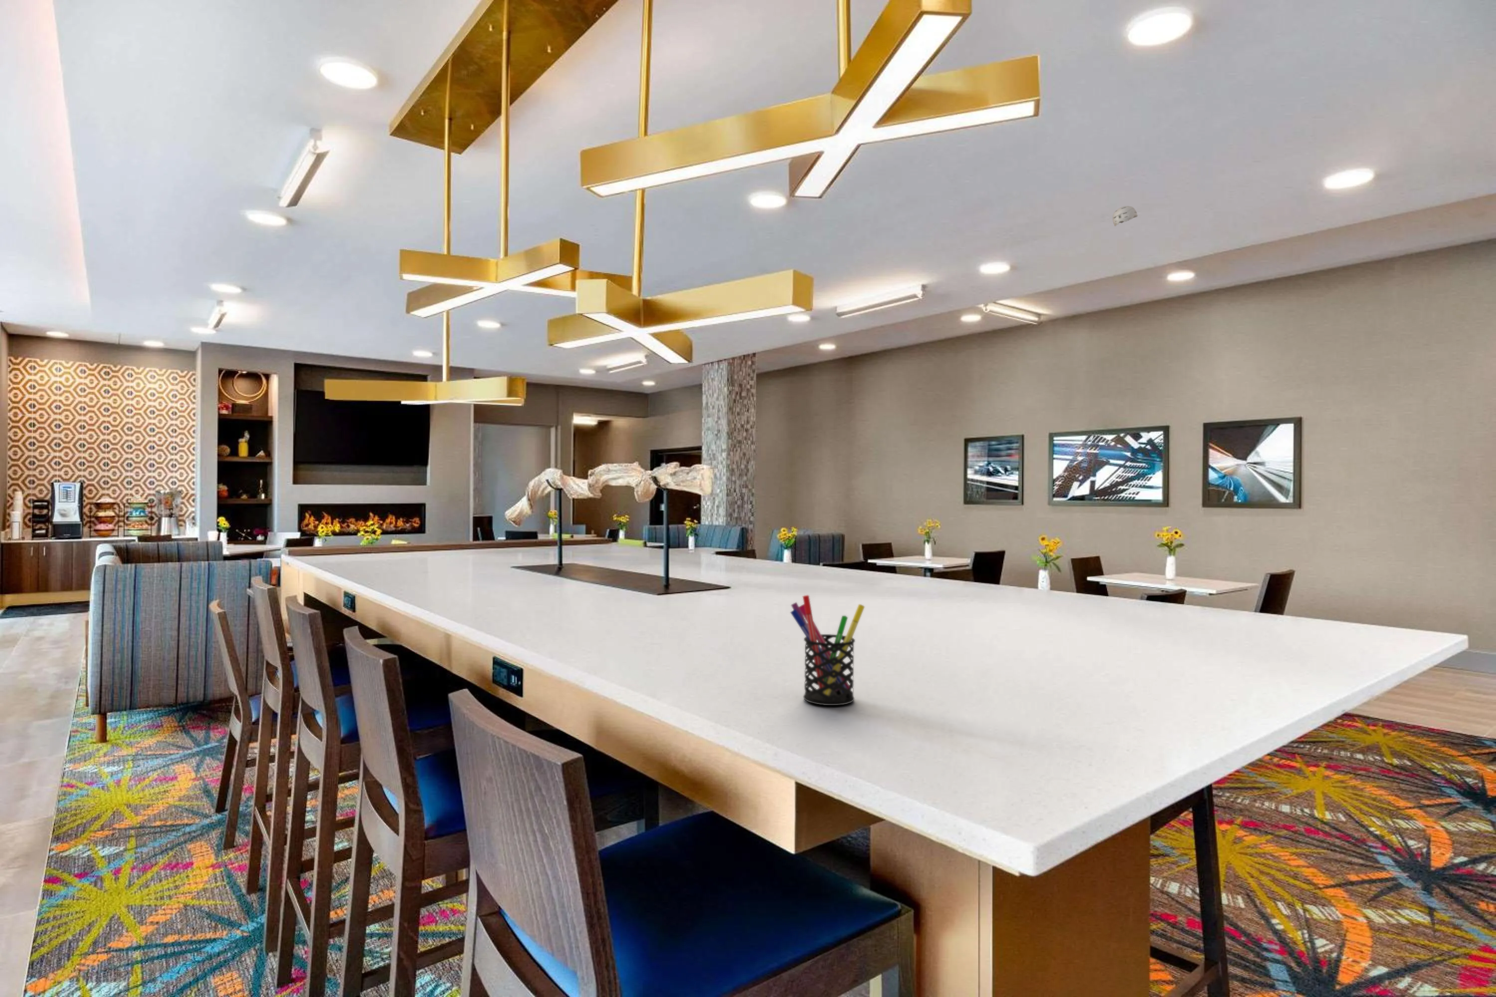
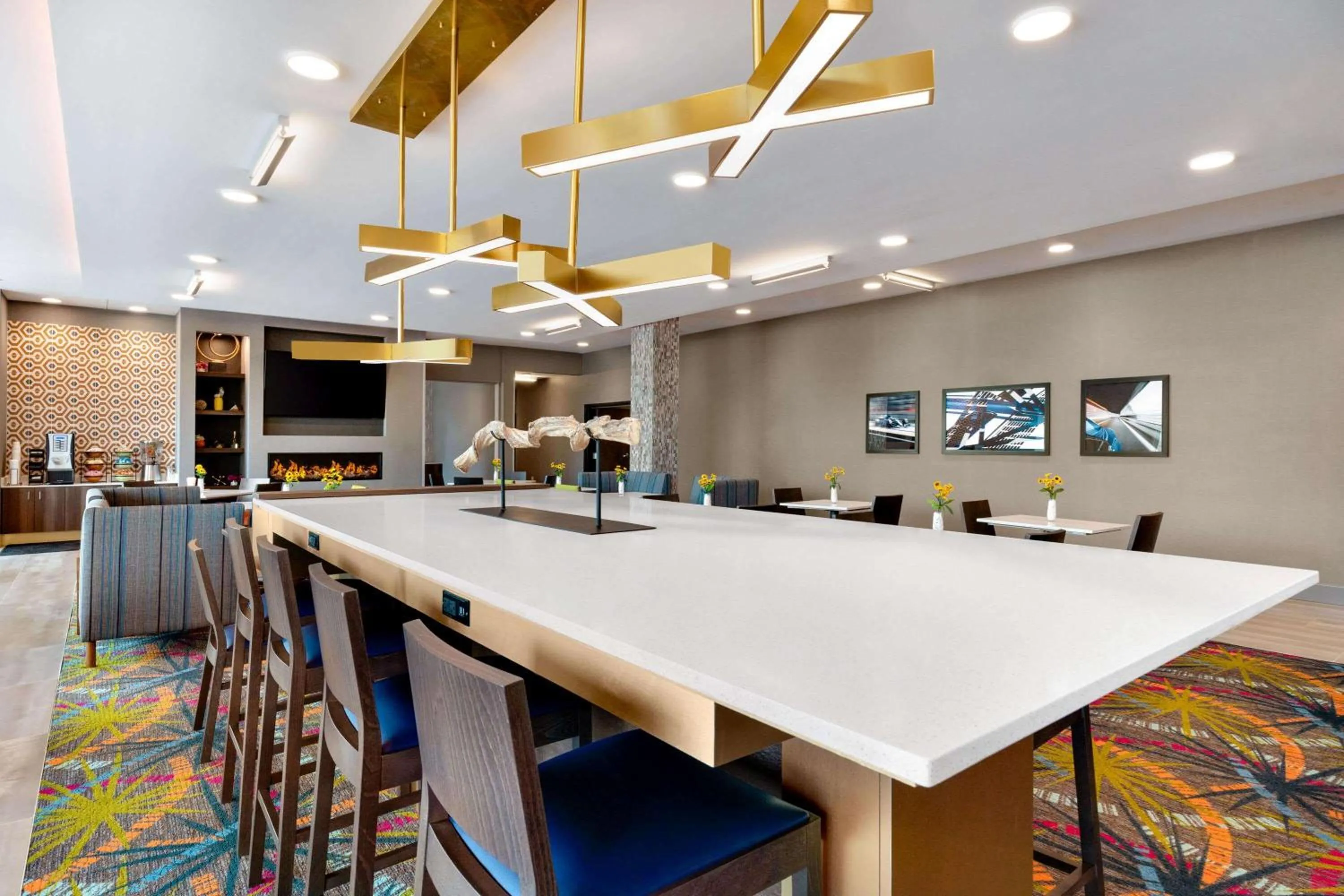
- smoke detector (1125, 216)
- pen holder (829, 648)
